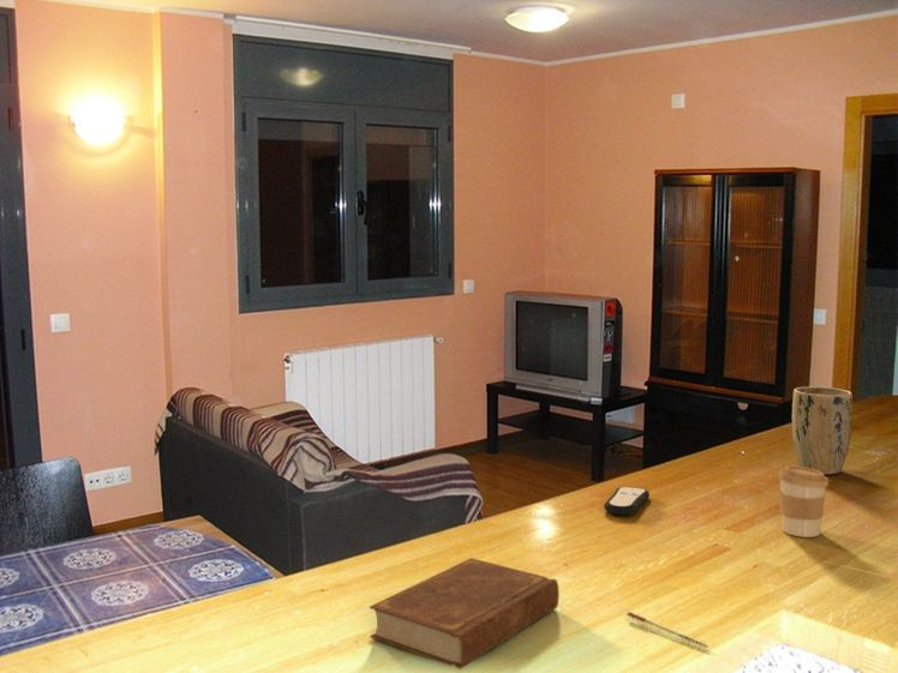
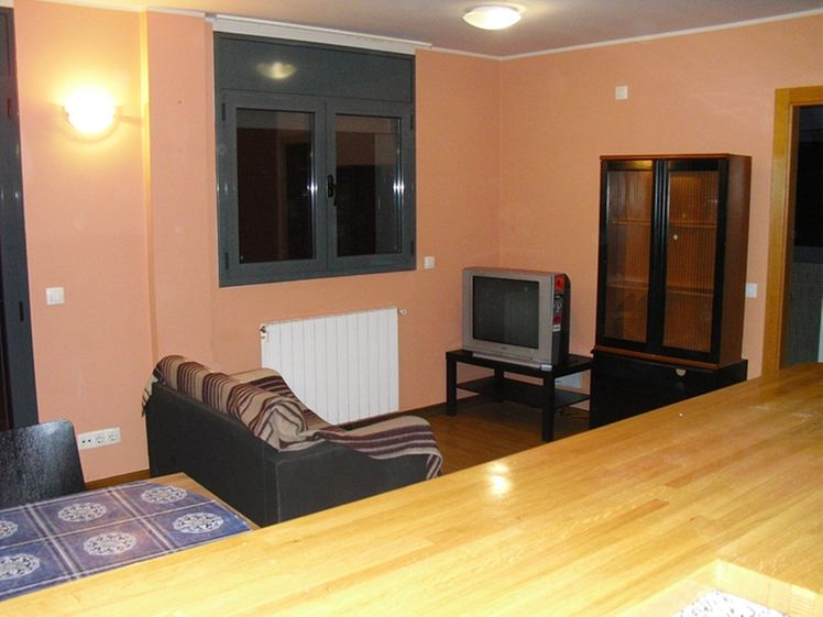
- coffee cup (802, 499)
- pen (666, 629)
- plant pot (820, 429)
- book (467, 607)
- remote control (625, 499)
